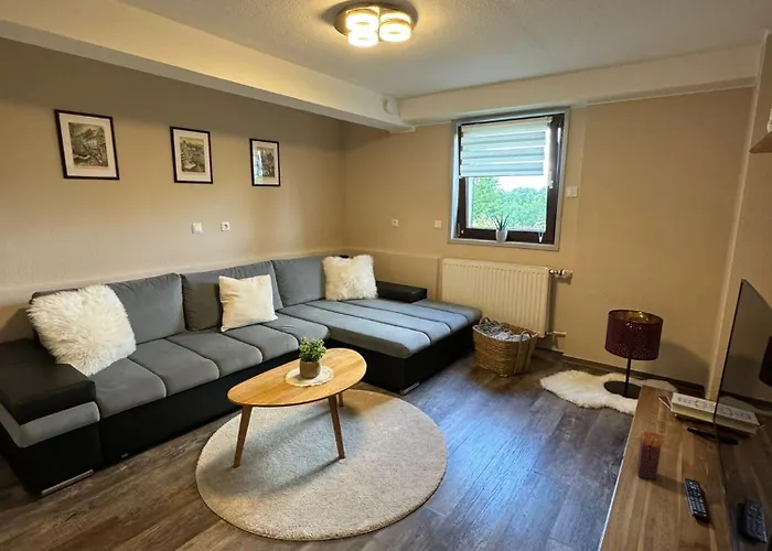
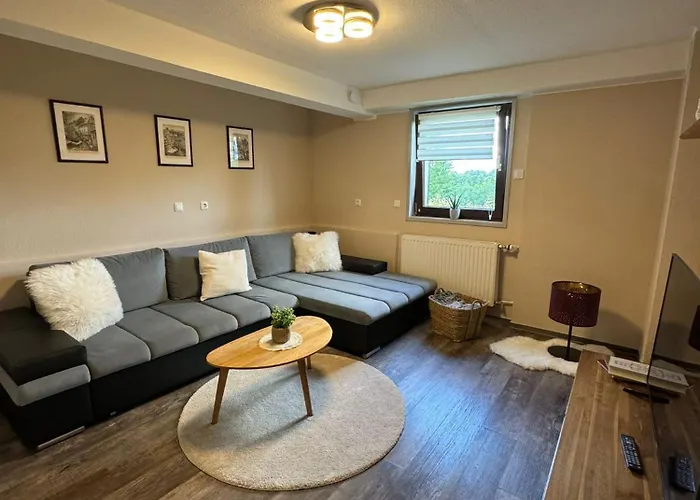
- candle (648, 454)
